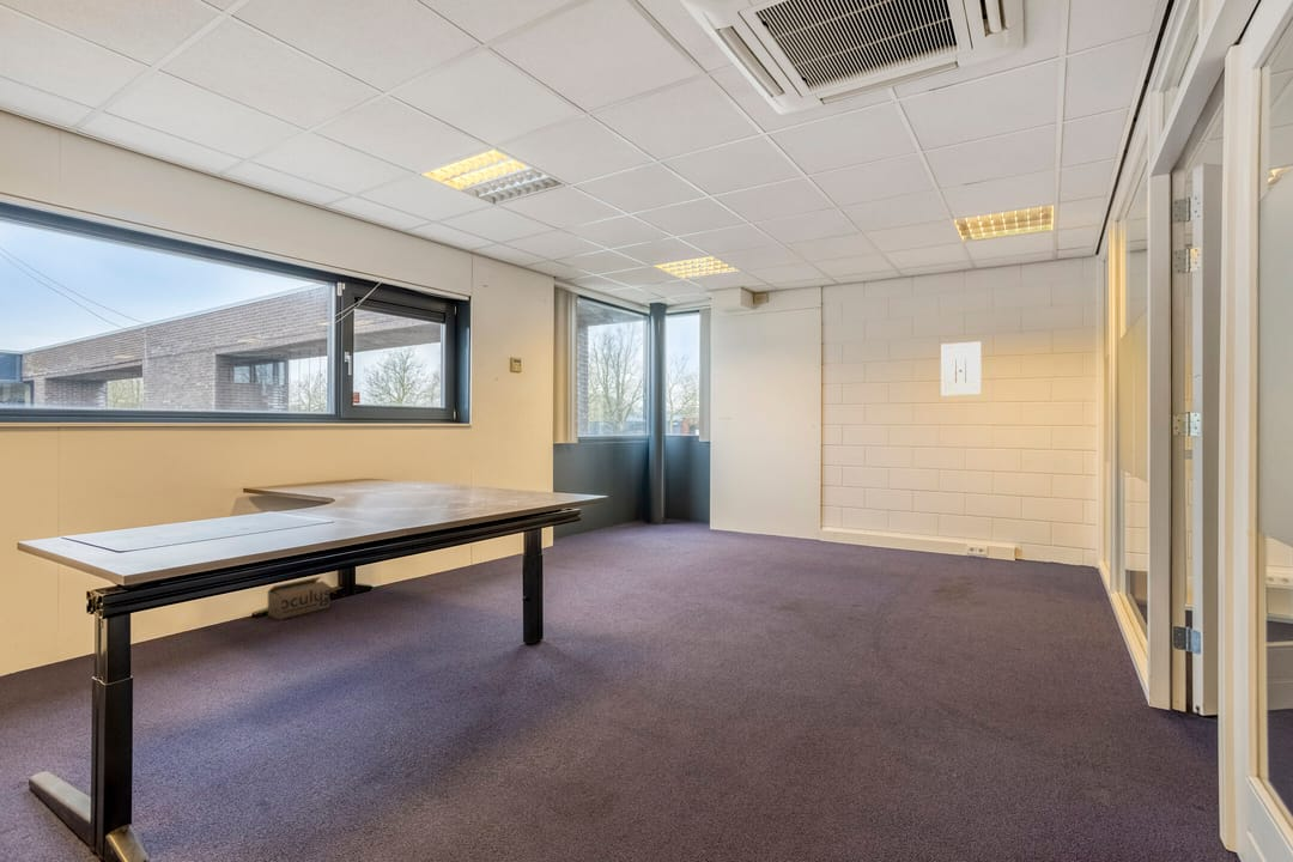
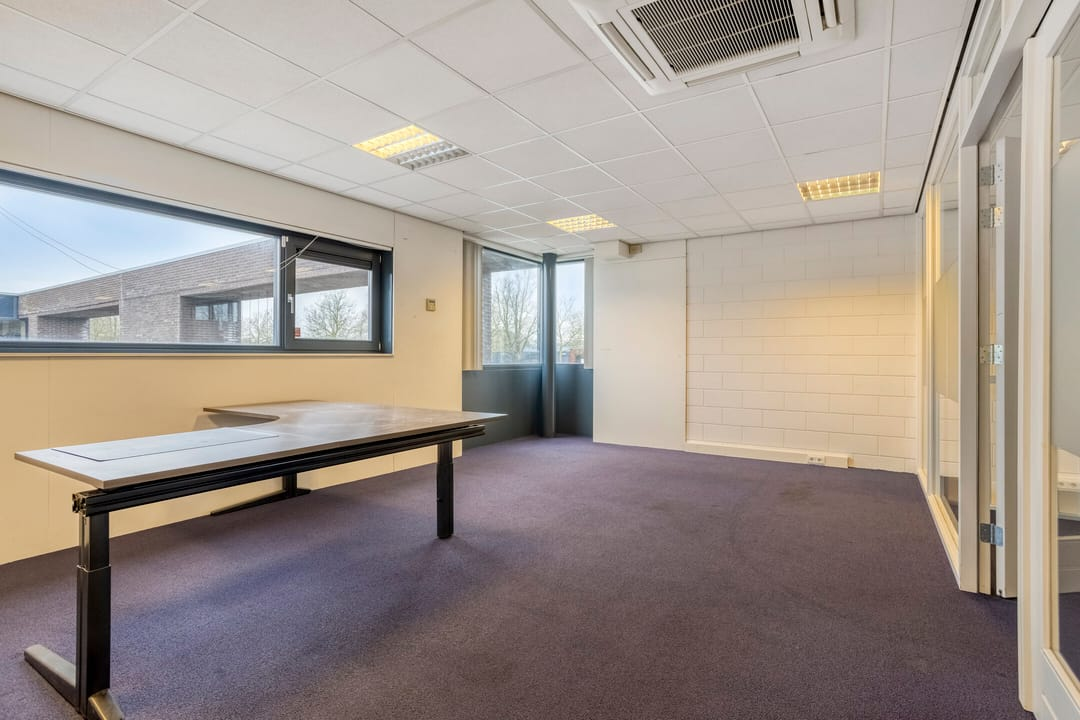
- wall art (960, 369)
- cardboard box (304, 595)
